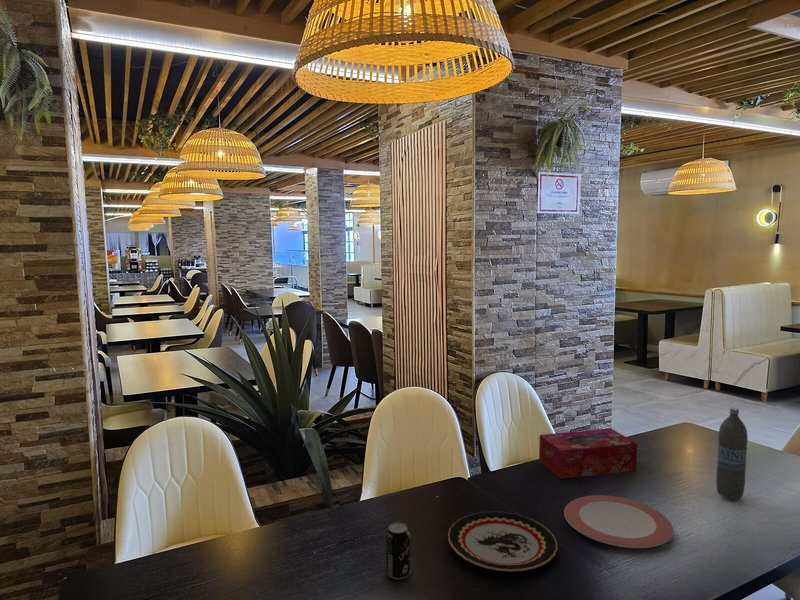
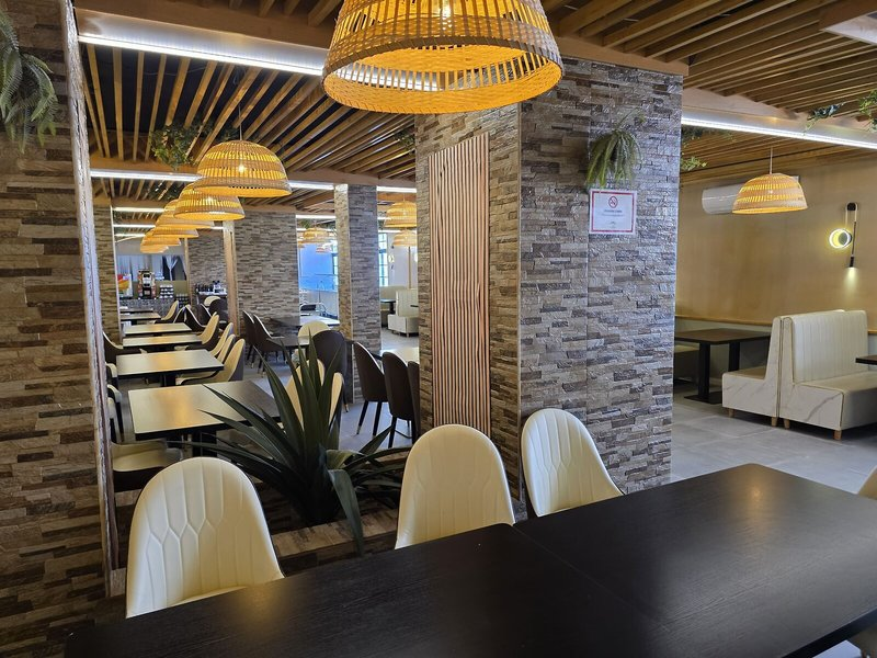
- plate (501, 541)
- beverage can (398, 550)
- water bottle (732, 453)
- tissue box (586, 452)
- plate (616, 521)
